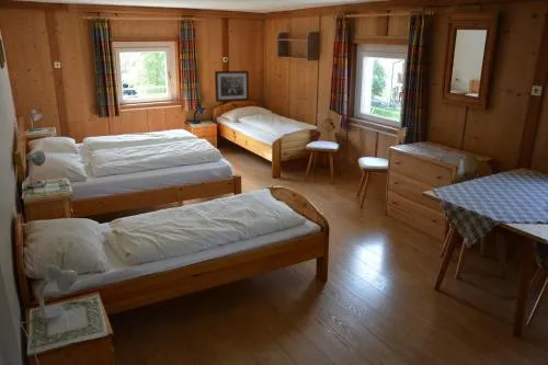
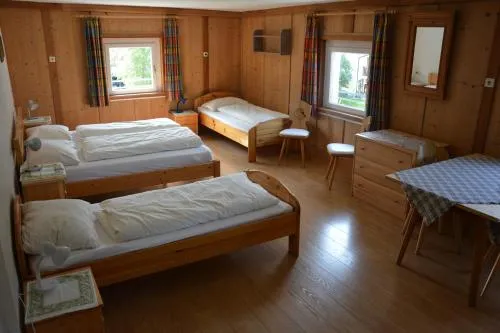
- wall art (231, 85)
